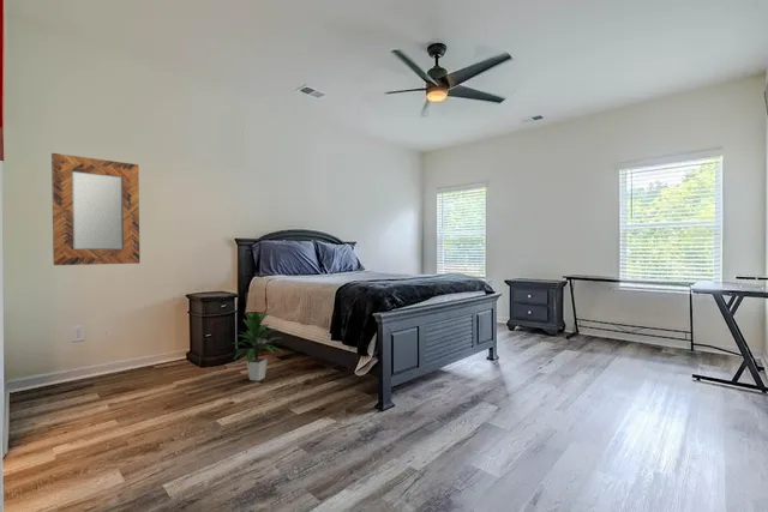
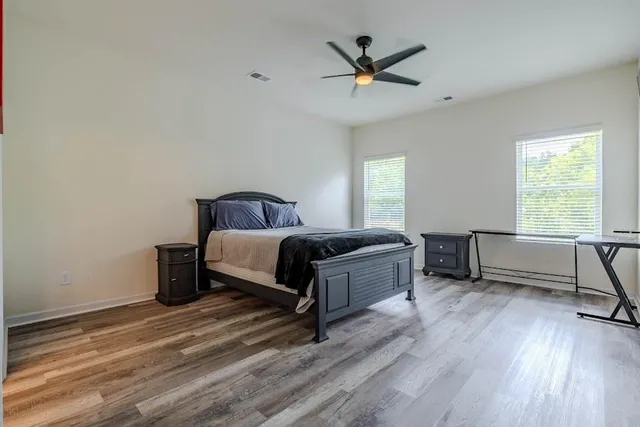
- indoor plant (256, 343)
- home mirror (98, 211)
